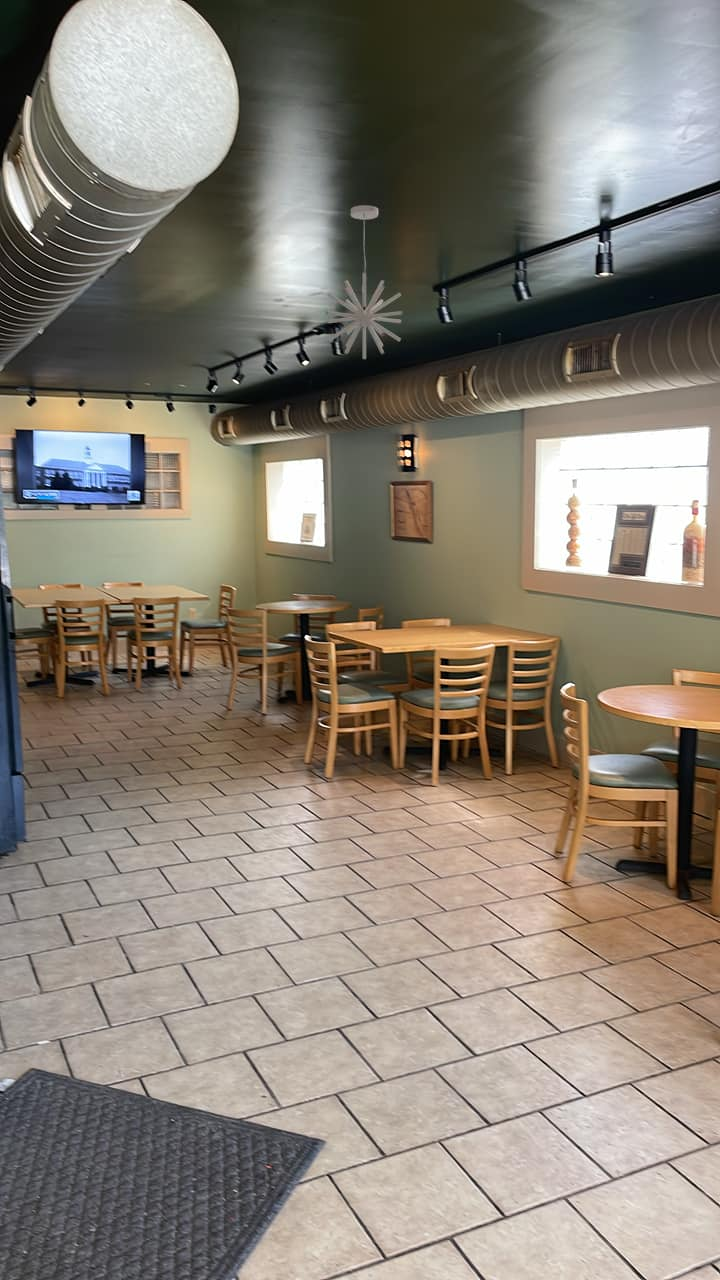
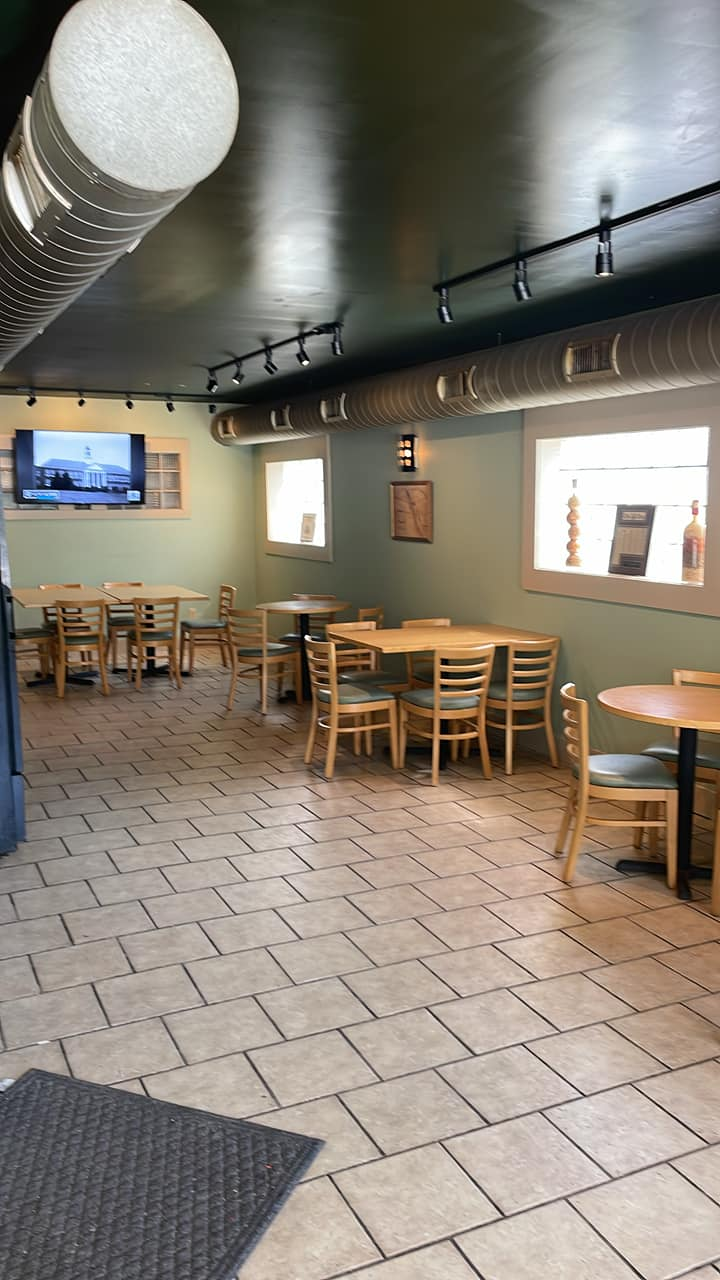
- pendant light (364, 283)
